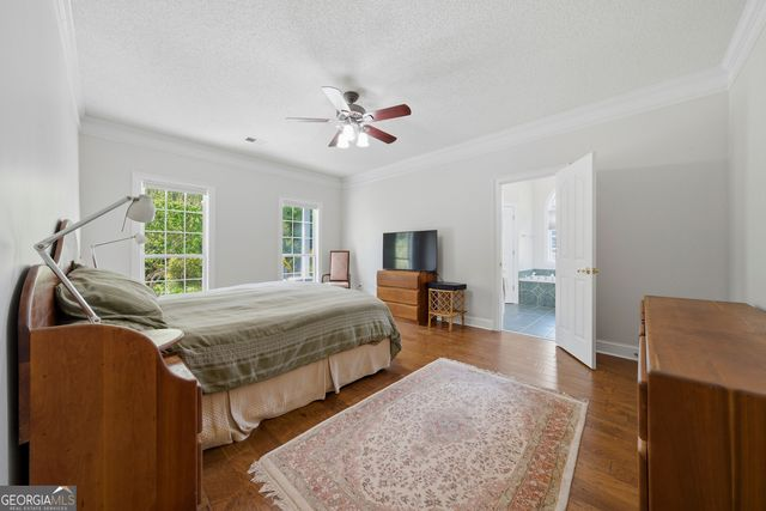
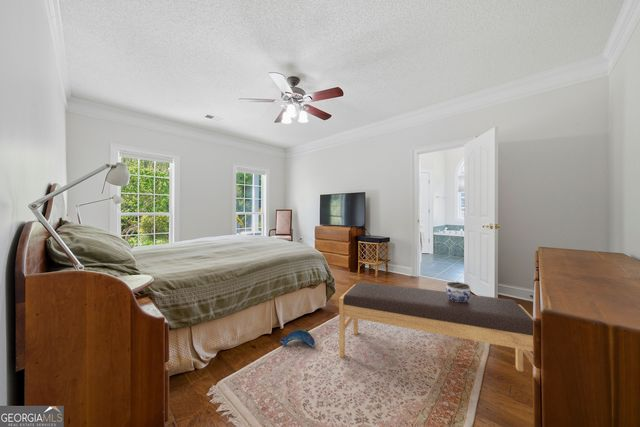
+ plush toy (299, 337)
+ jar (458, 291)
+ bench (426, 329)
